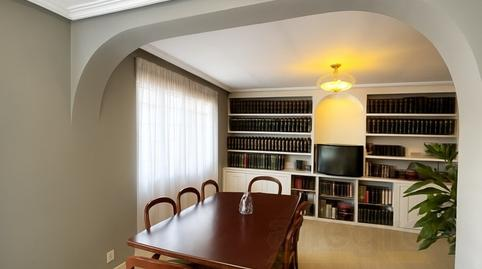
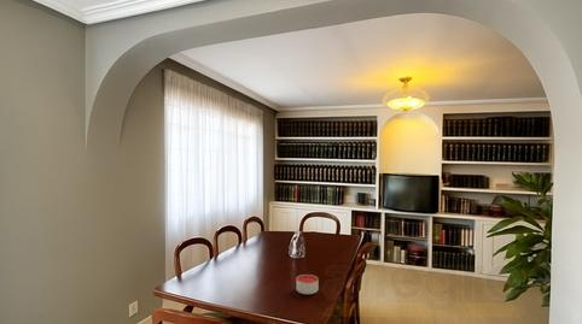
+ candle (307, 283)
